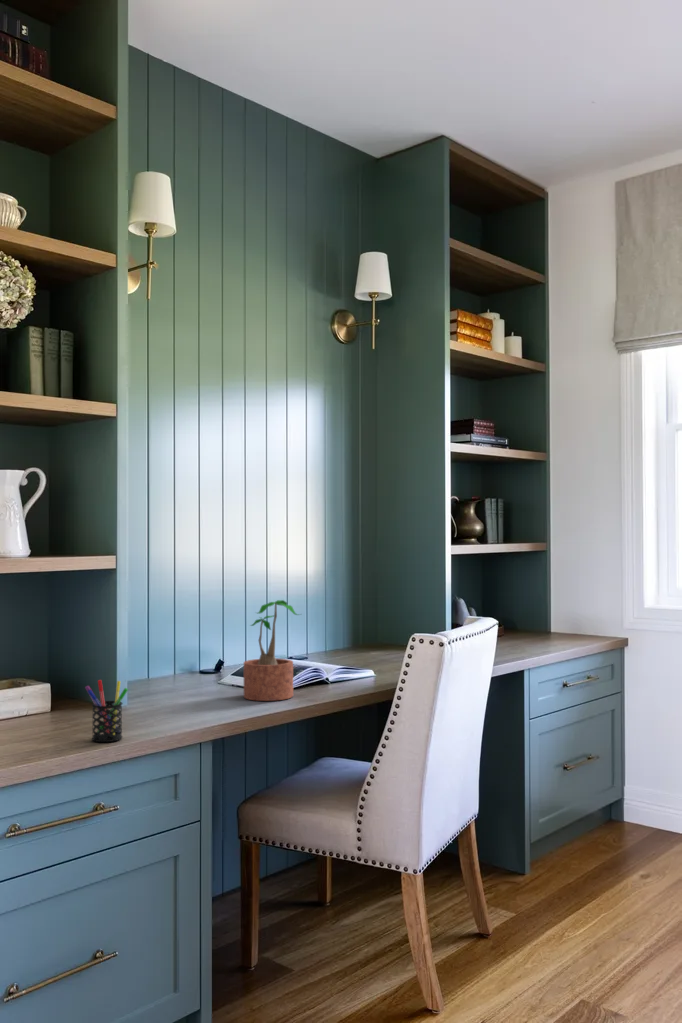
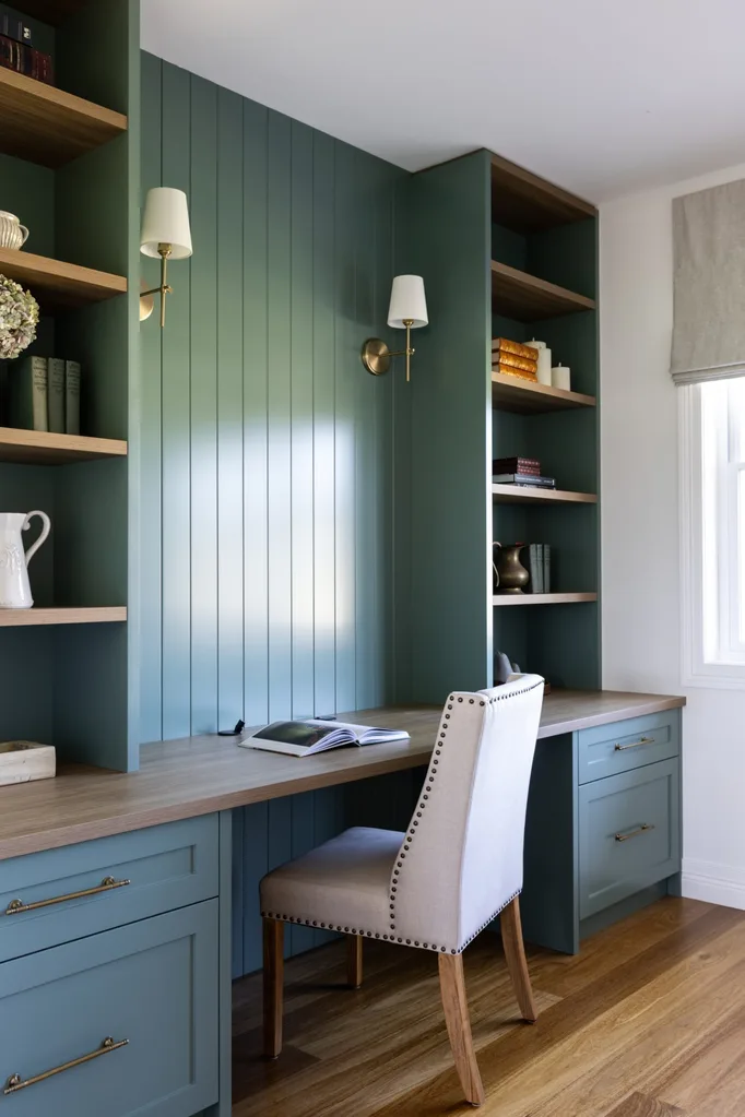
- pen holder (110, 709)
- potted plant (273, 648)
